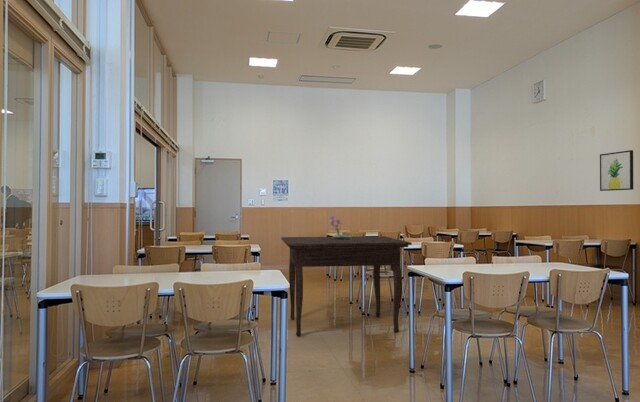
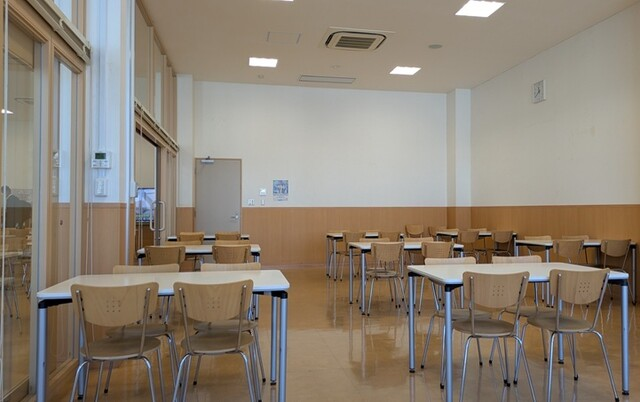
- wall art (615, 171)
- flowering plant (340, 226)
- dining table (341, 265)
